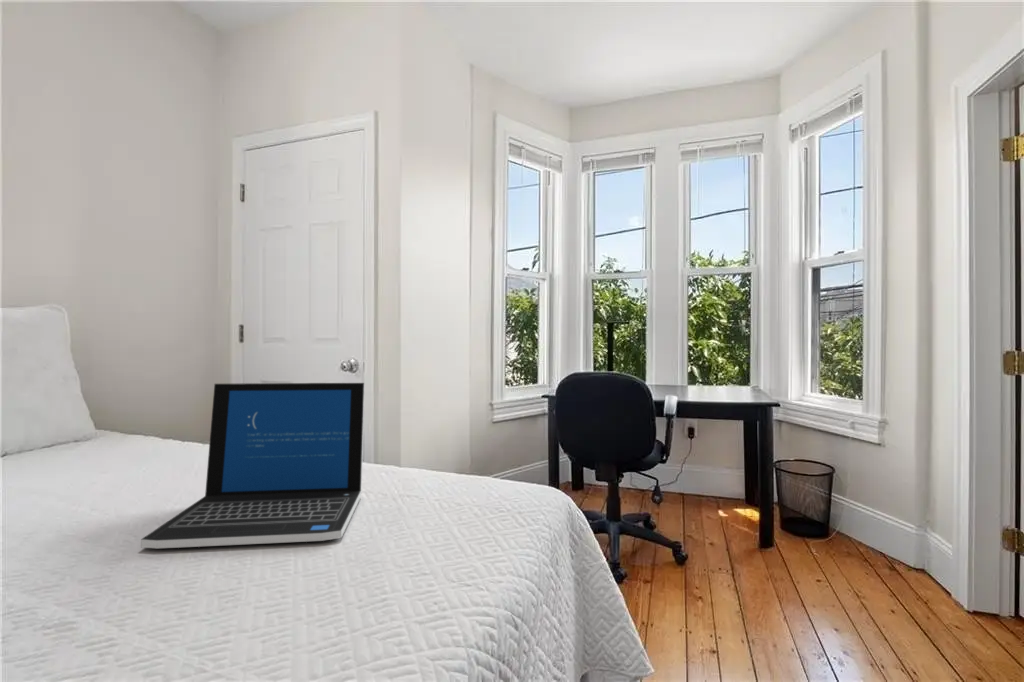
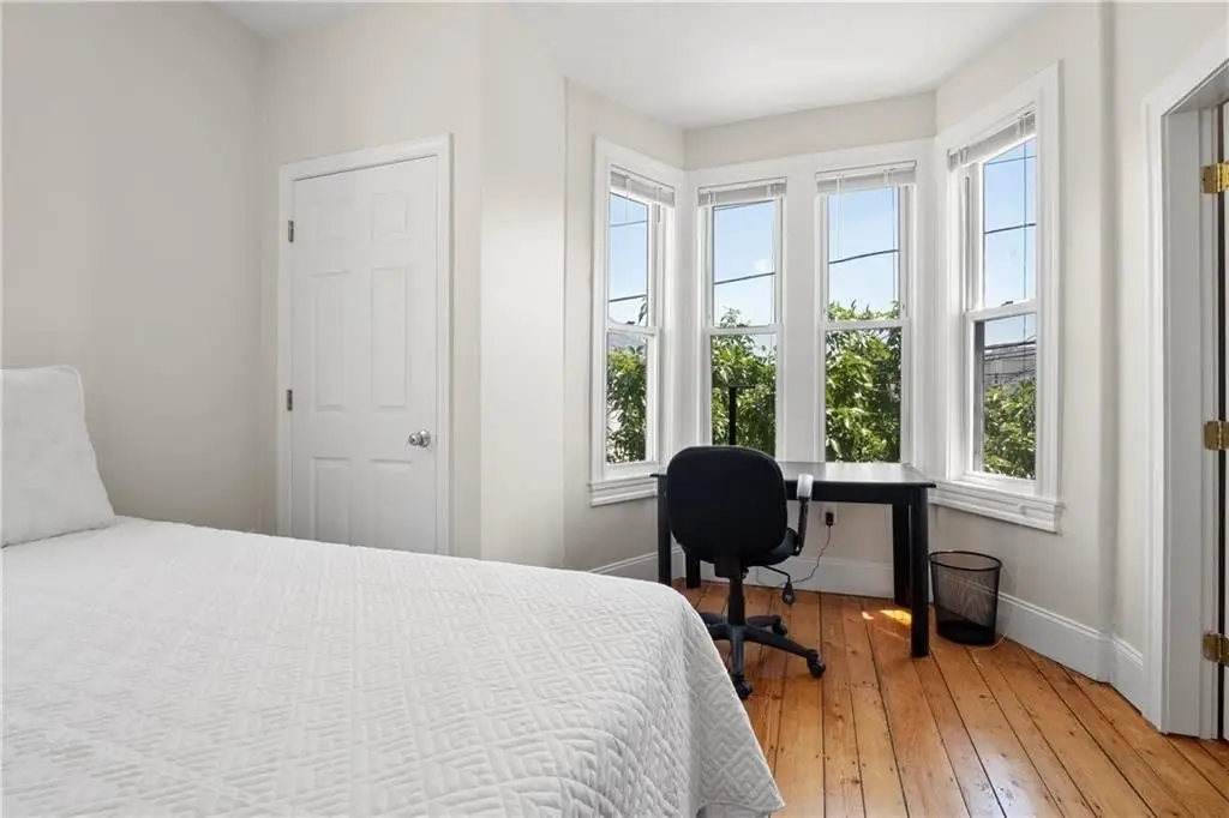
- laptop (270, 452)
